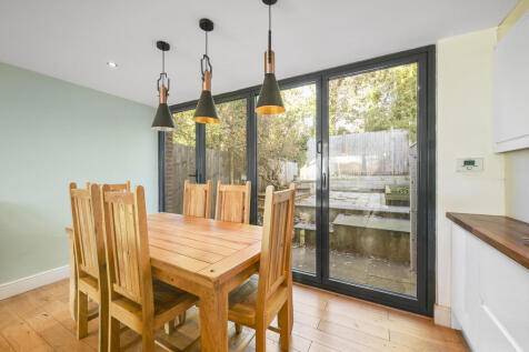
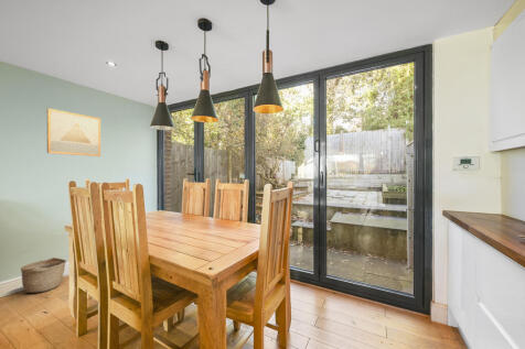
+ wall art (75, 134)
+ basket (44, 273)
